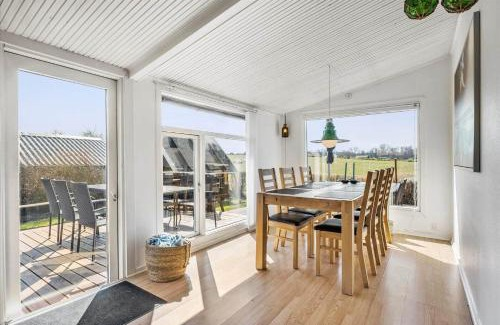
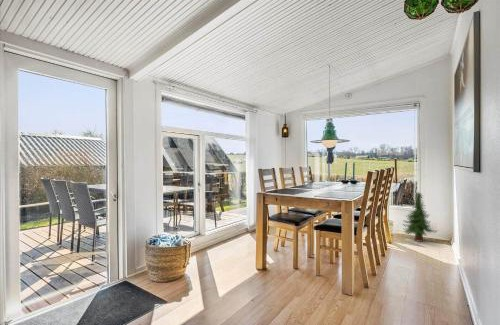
+ tree (418, 216)
